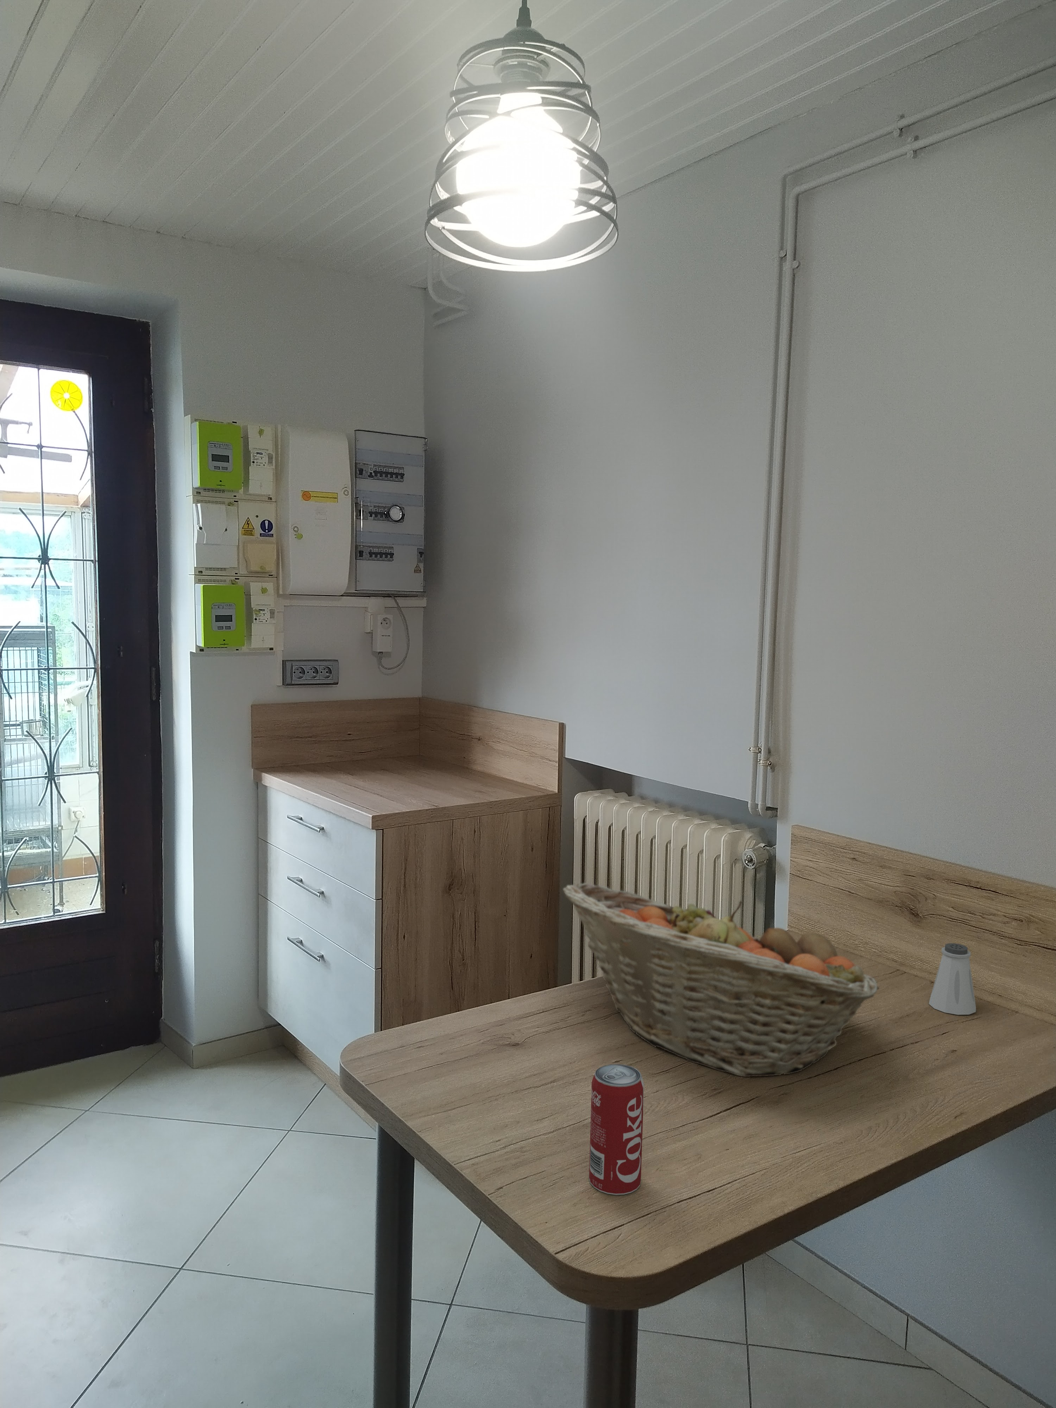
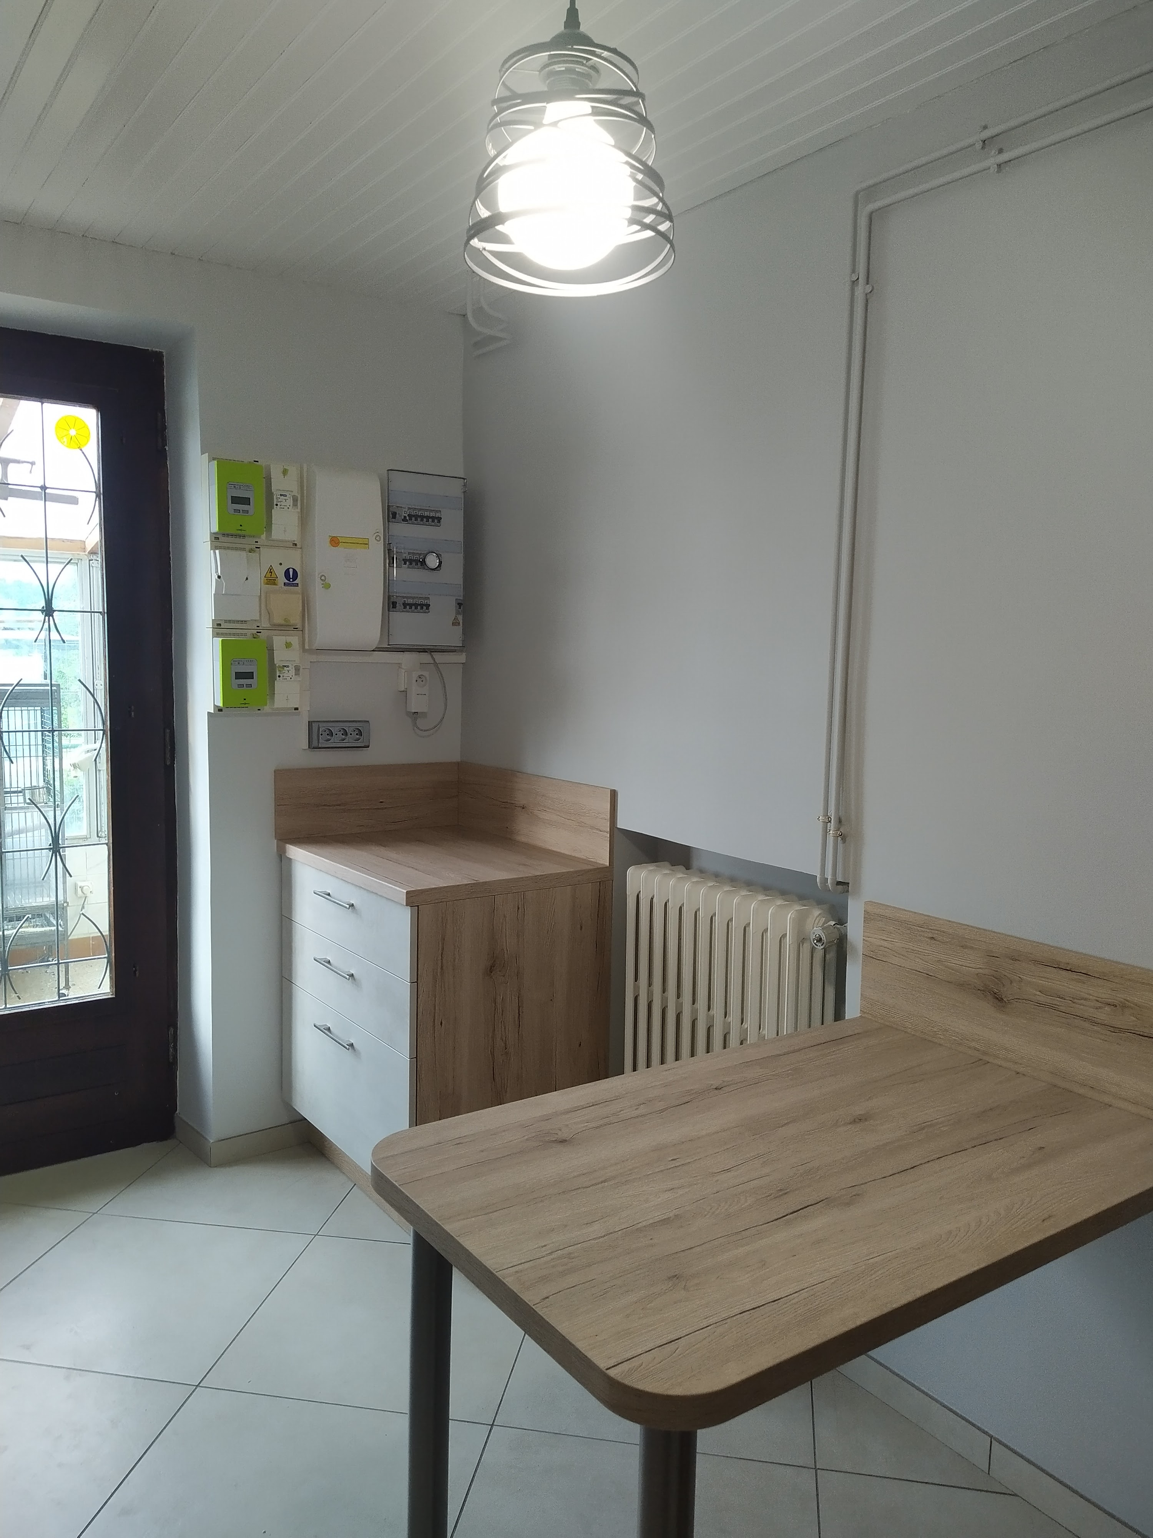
- fruit basket (711, 960)
- beverage can (617, 1128)
- saltshaker (954, 976)
